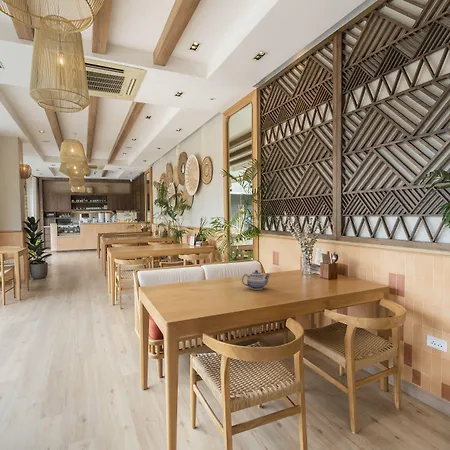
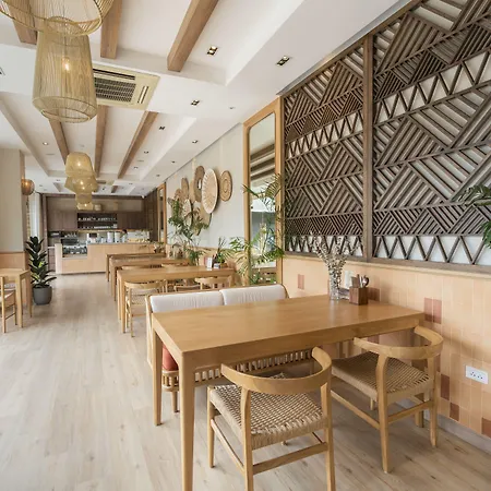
- teapot (256, 279)
